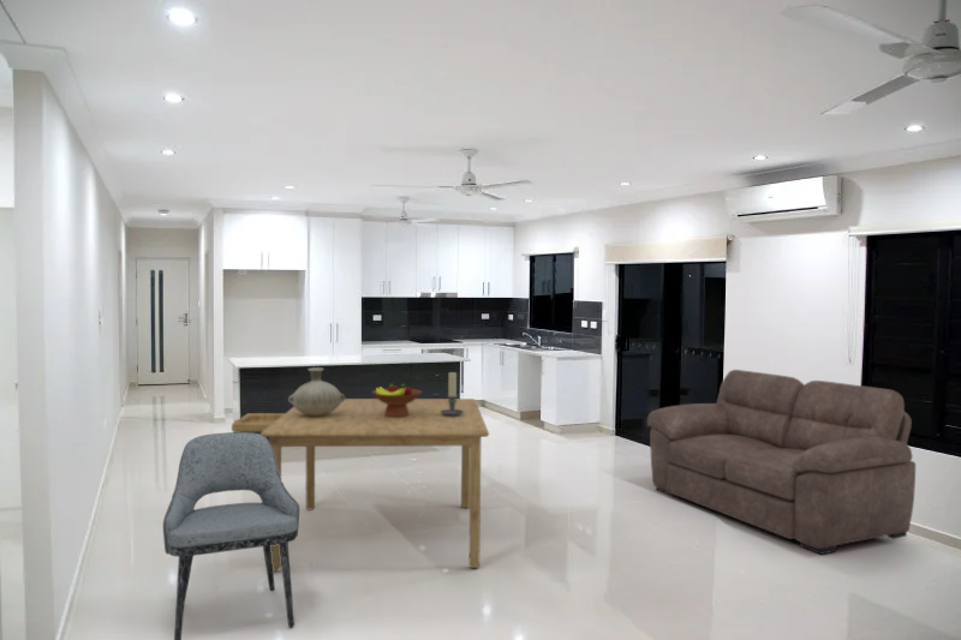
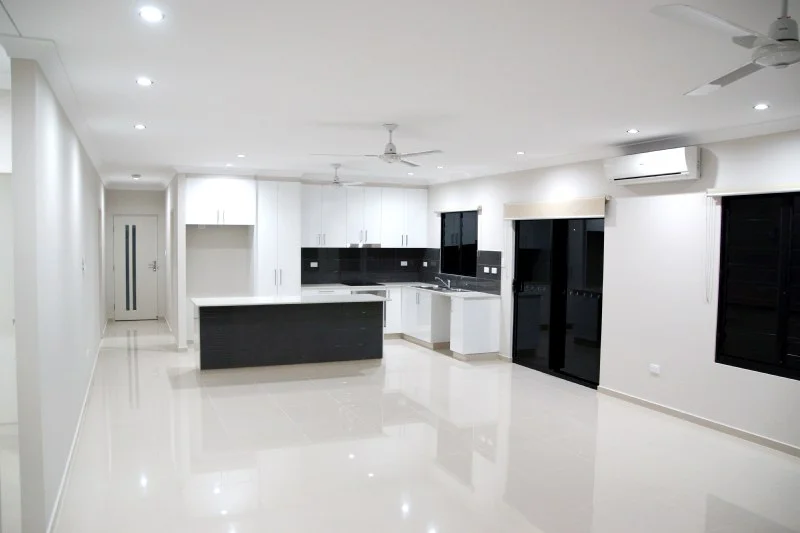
- fruit bowl (396, 397)
- dining table (358, 445)
- dining chair (231, 527)
- candle holder (452, 393)
- sofa (770, 445)
- vase (316, 391)
